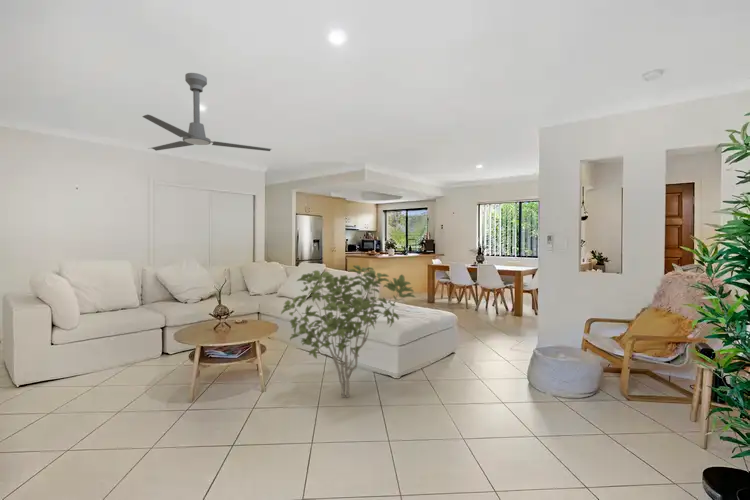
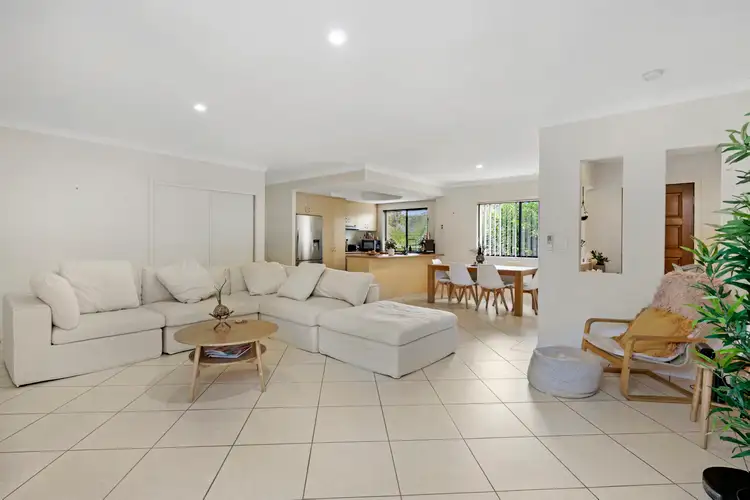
- ceiling fan (199, 111)
- shrub (348, 330)
